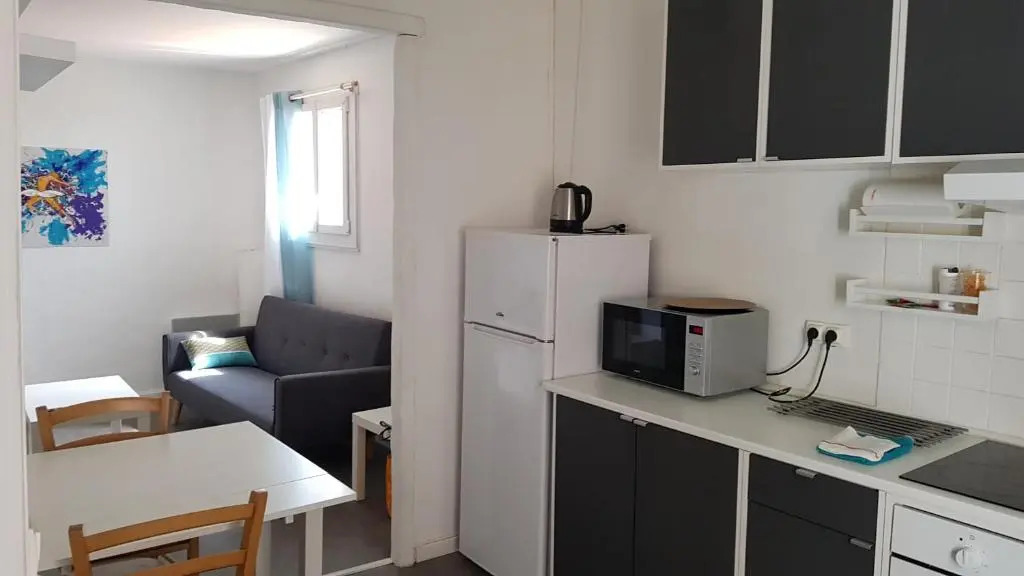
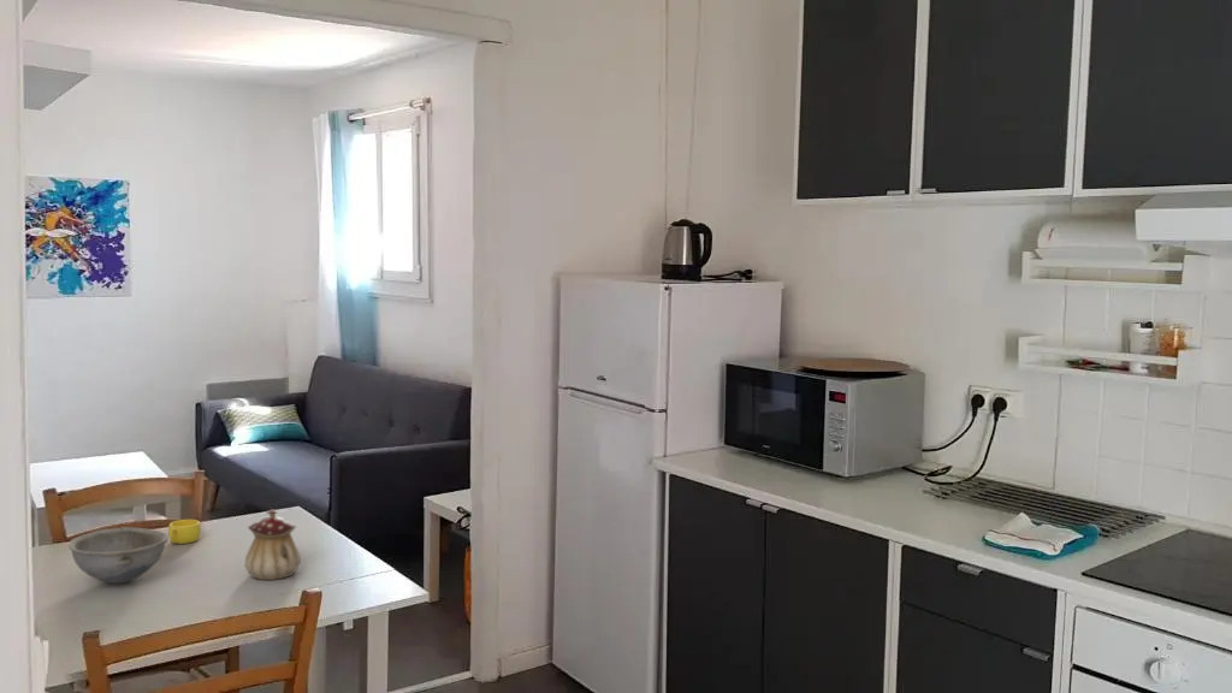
+ bowl (119, 558)
+ cup (182, 533)
+ teapot (274, 541)
